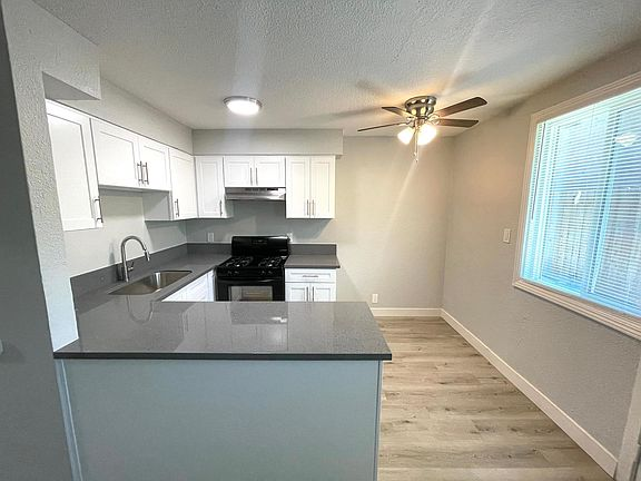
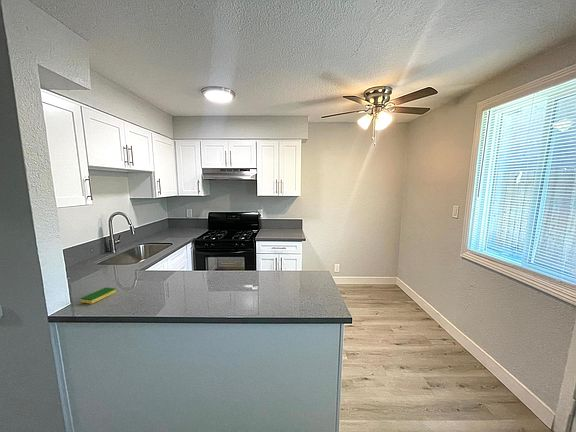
+ dish sponge (99, 295)
